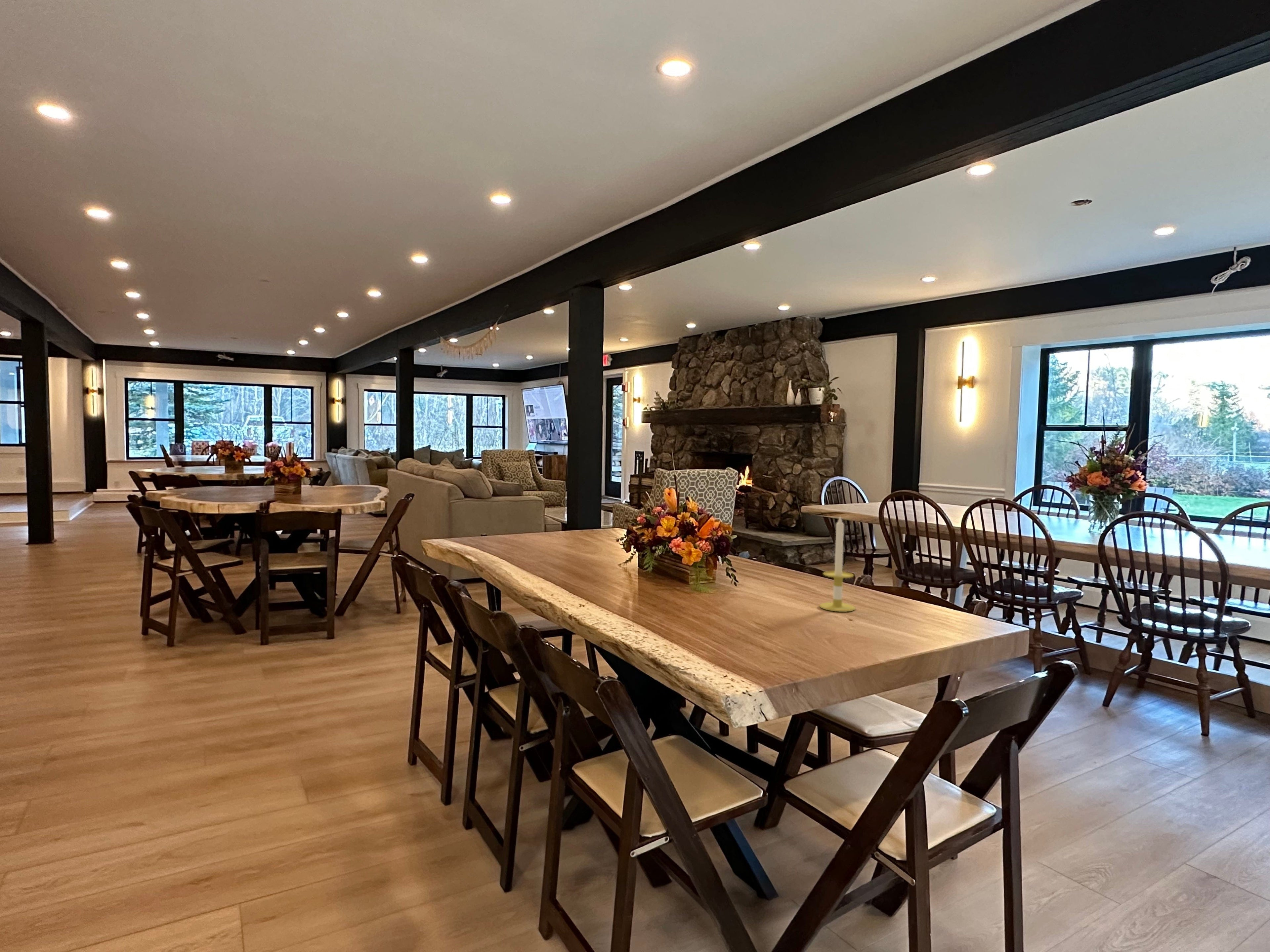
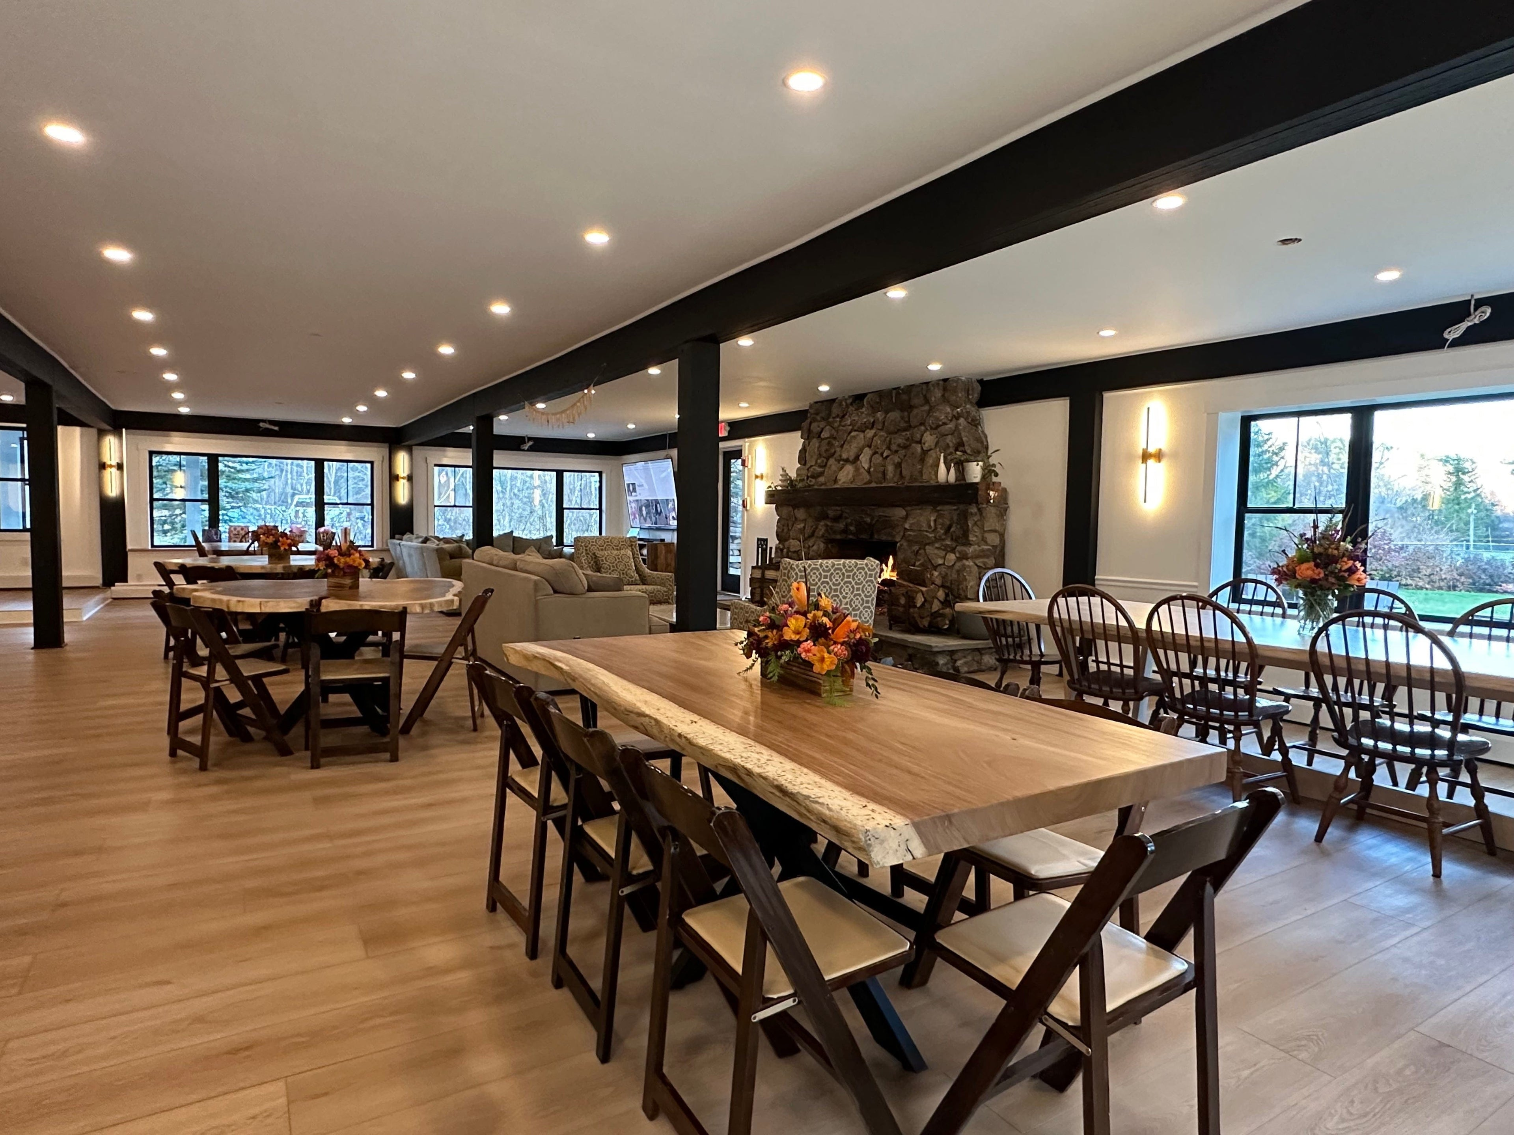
- candle (839, 561)
